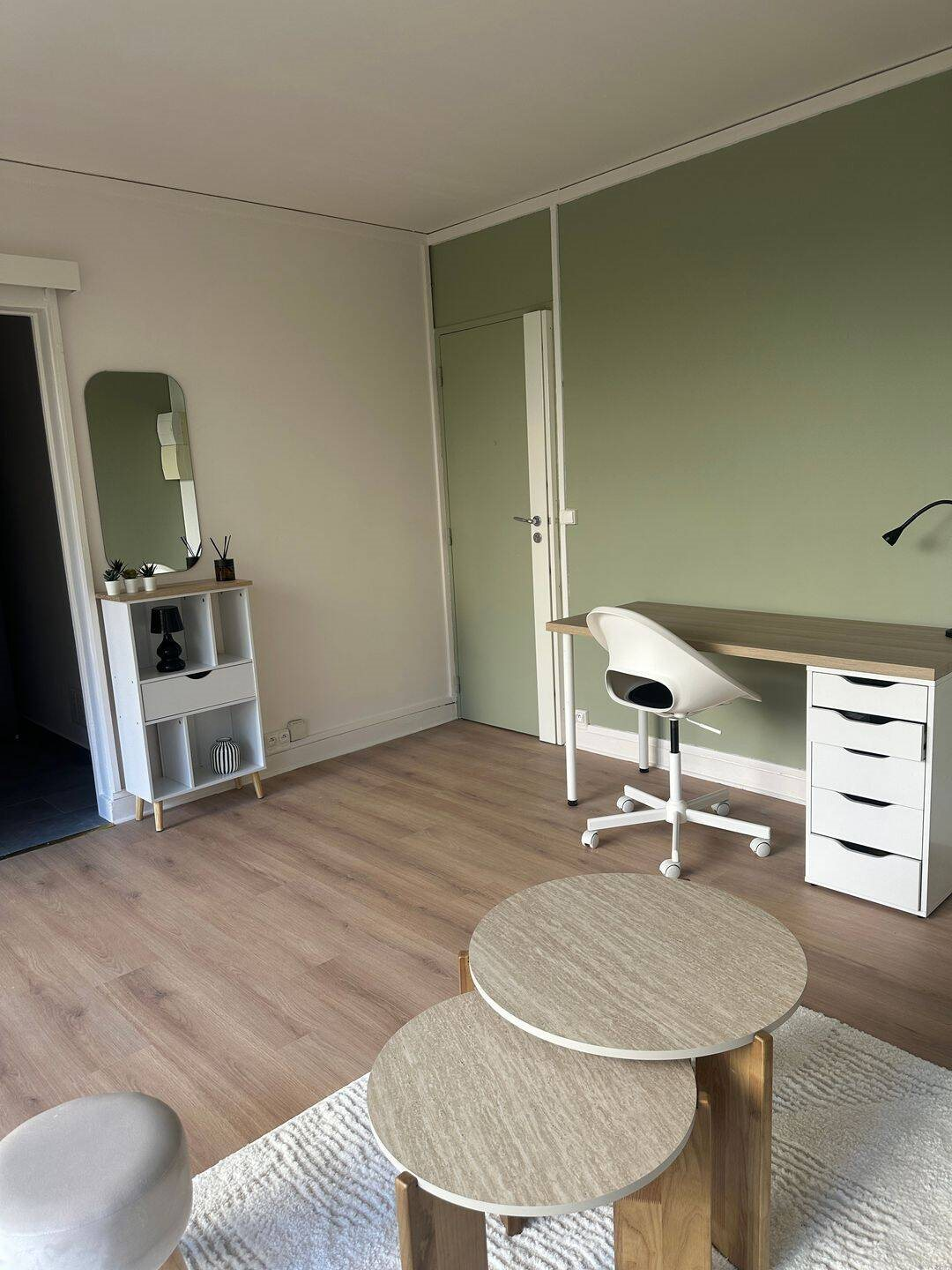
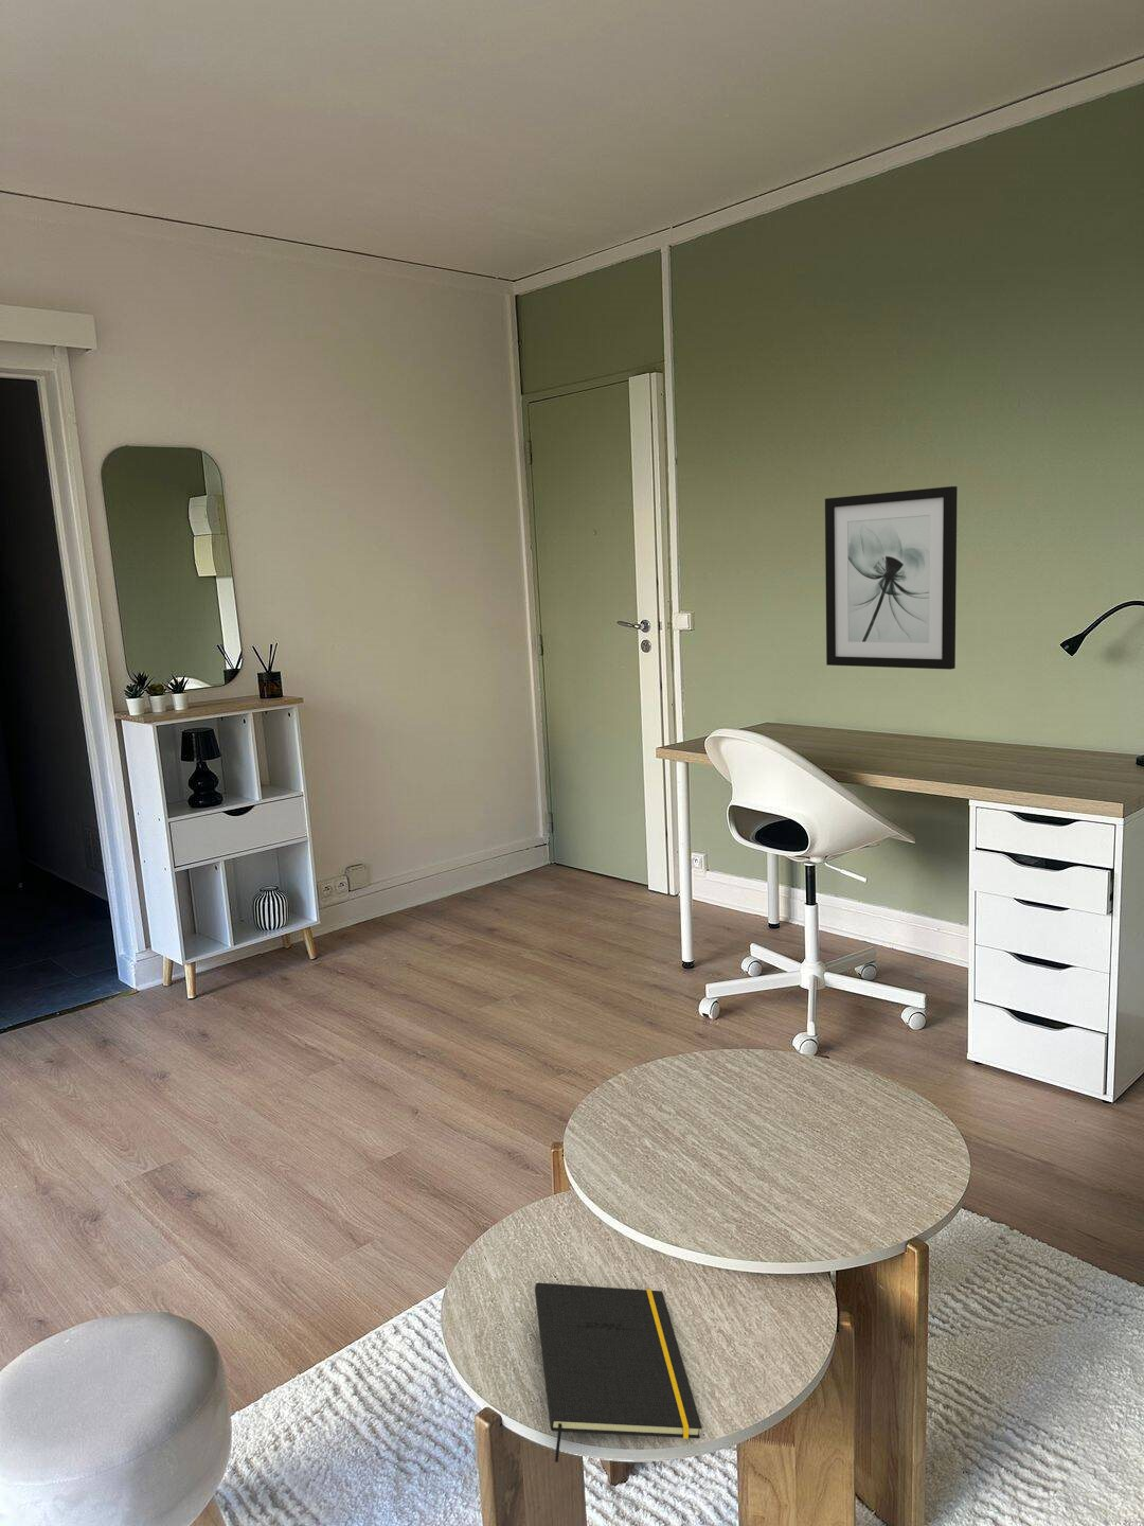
+ wall art (888, 580)
+ notepad (612, 1354)
